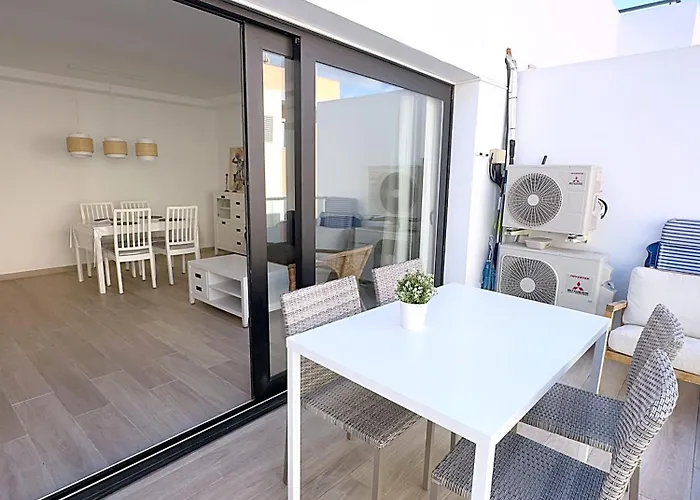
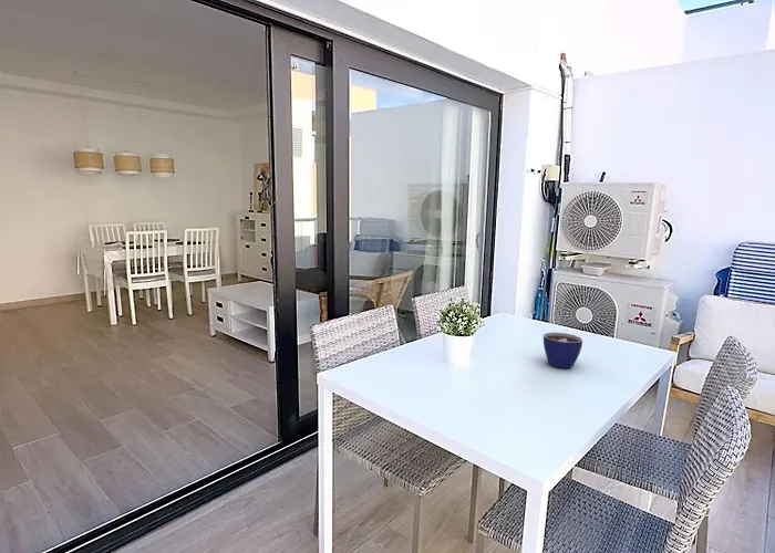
+ cup (564, 348)
